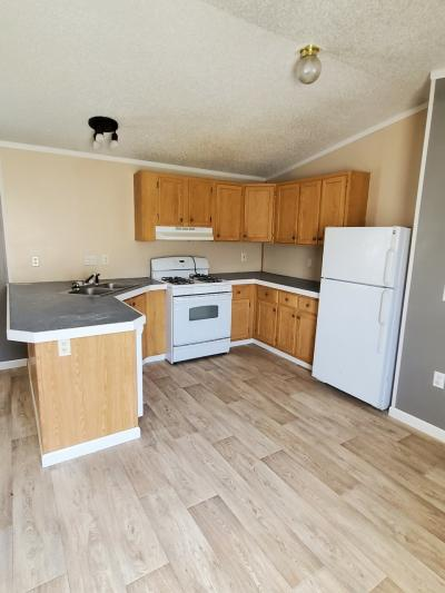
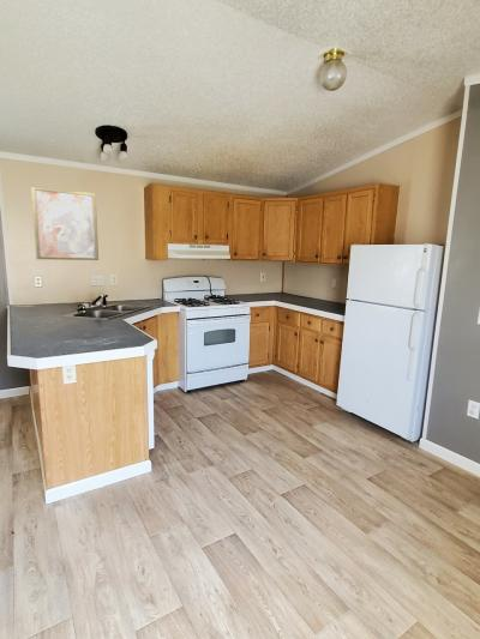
+ wall art (66, 225)
